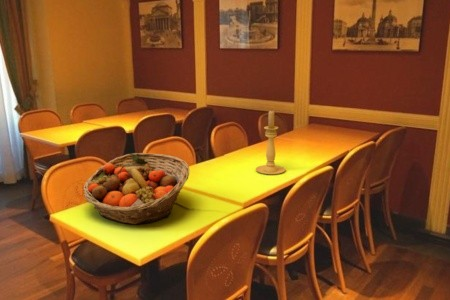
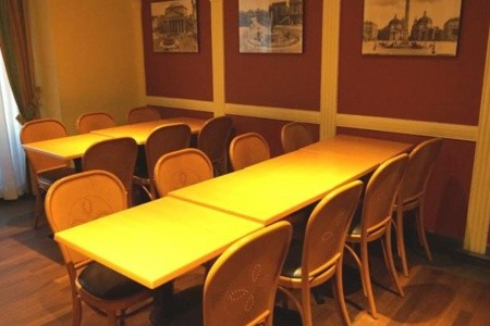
- fruit basket (137, 186)
- candle holder (270, 140)
